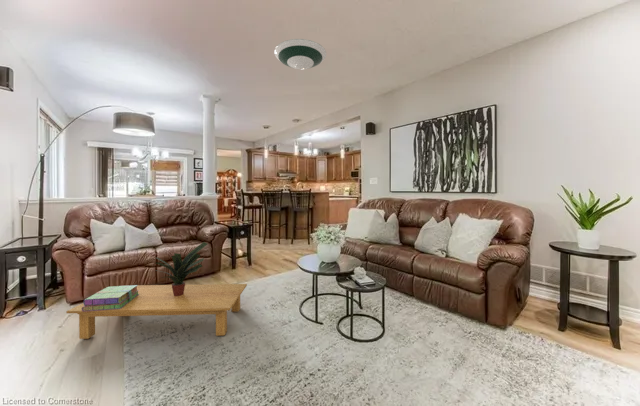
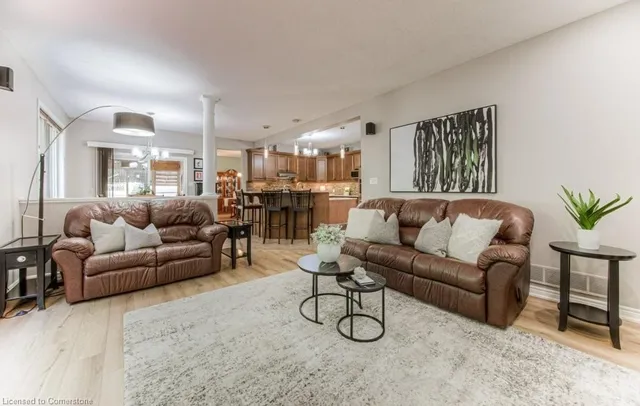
- coffee table (169, 308)
- potted plant (182, 269)
- stack of books (112, 296)
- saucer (300, 60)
